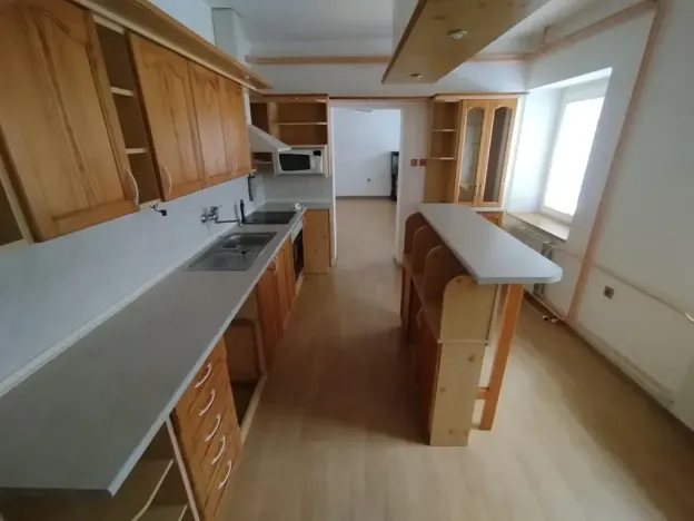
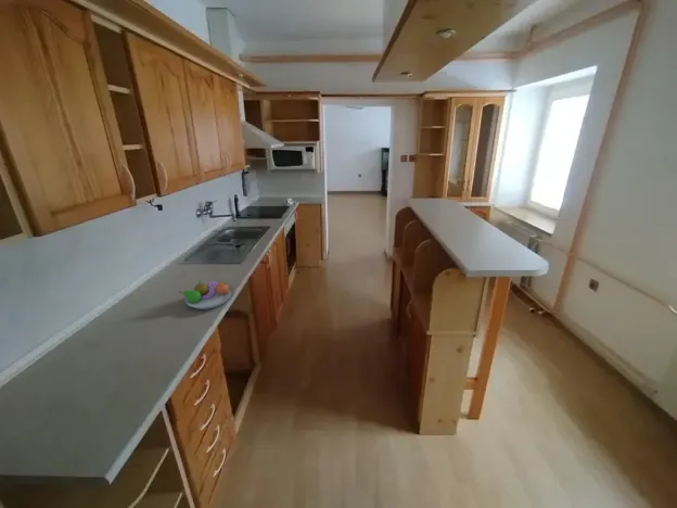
+ fruit bowl (206, 292)
